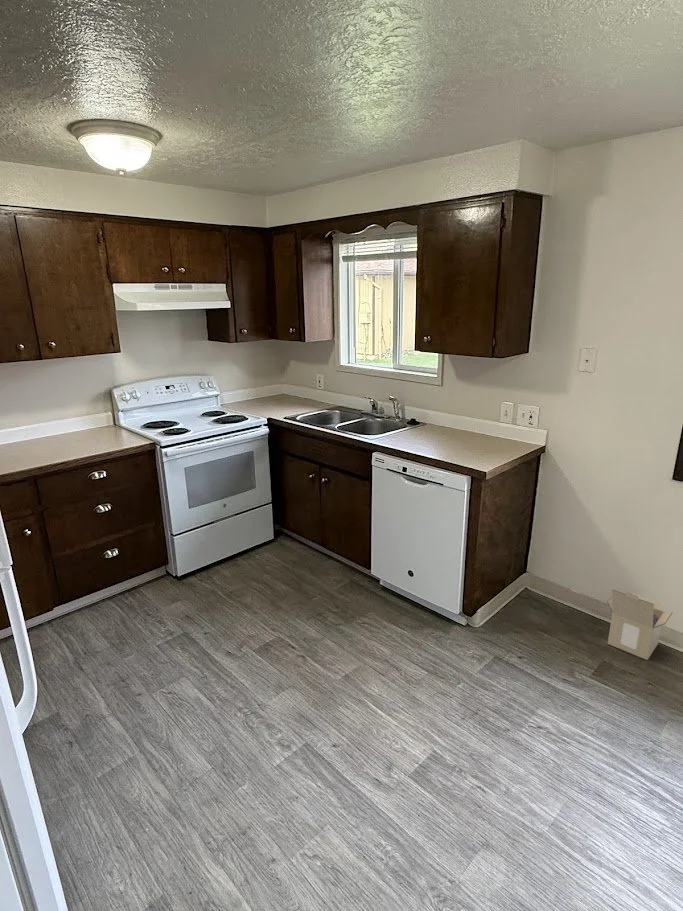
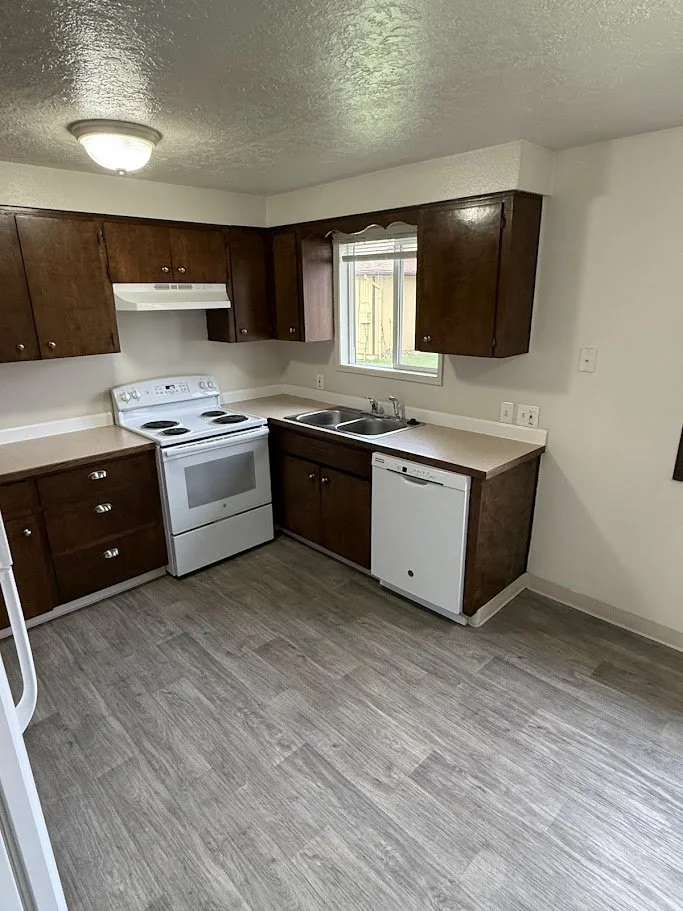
- cardboard box (637, 615)
